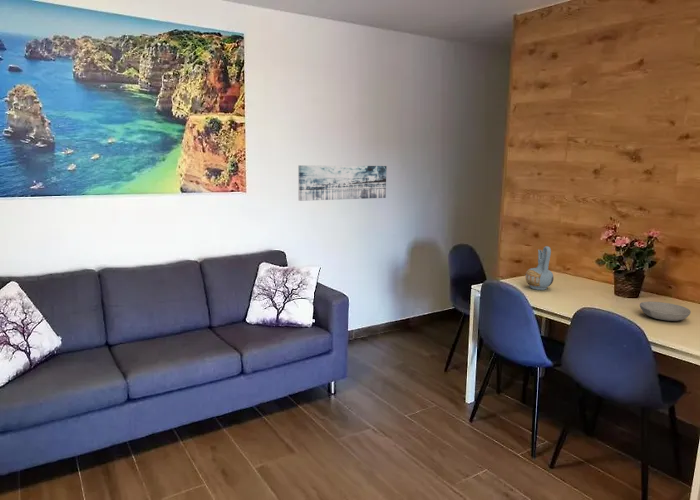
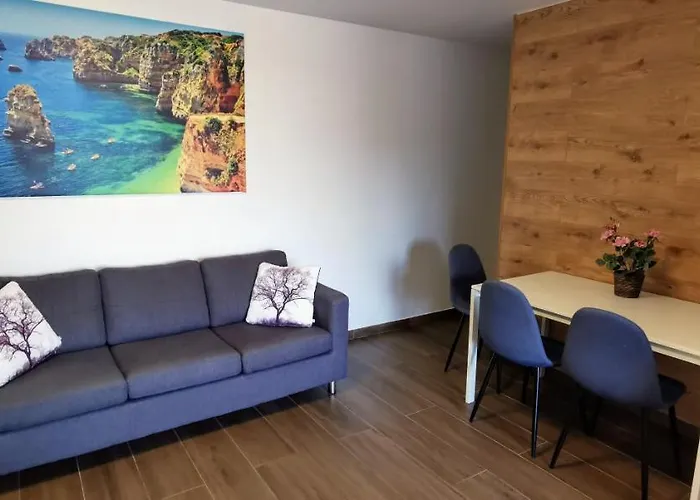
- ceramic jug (540, 266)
- wall art (344, 182)
- bowl (664, 312)
